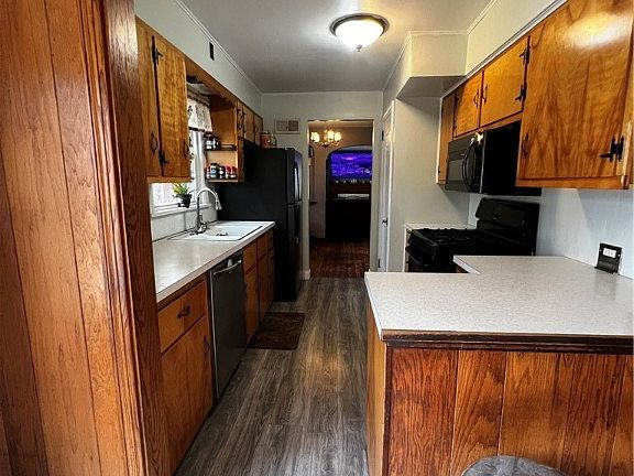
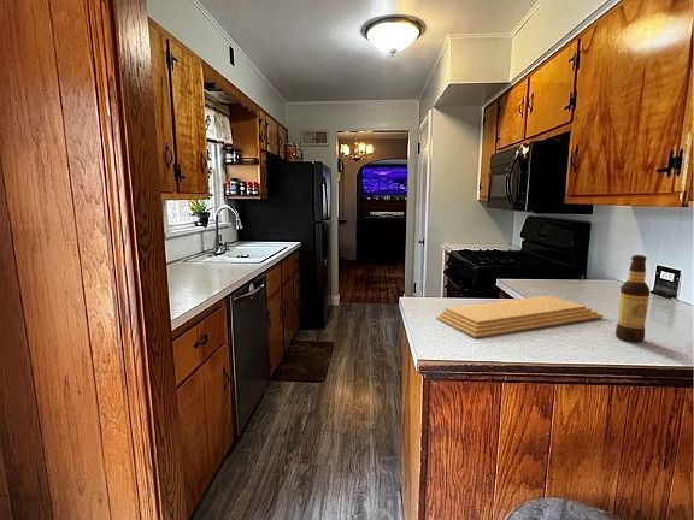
+ cutting board (519, 313)
+ bottle (634, 297)
